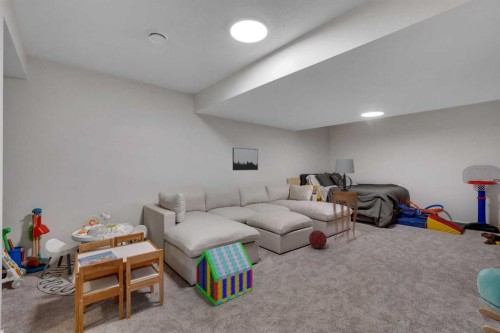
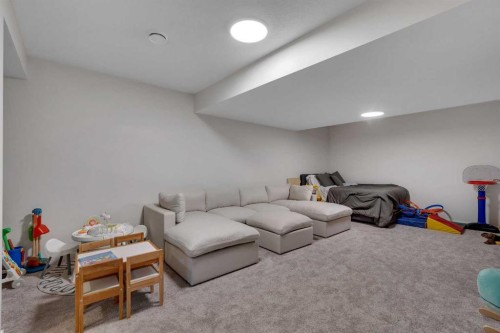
- toy house (223, 267)
- lamp (344, 175)
- side table (343, 215)
- wall art (245, 159)
- ball (317, 239)
